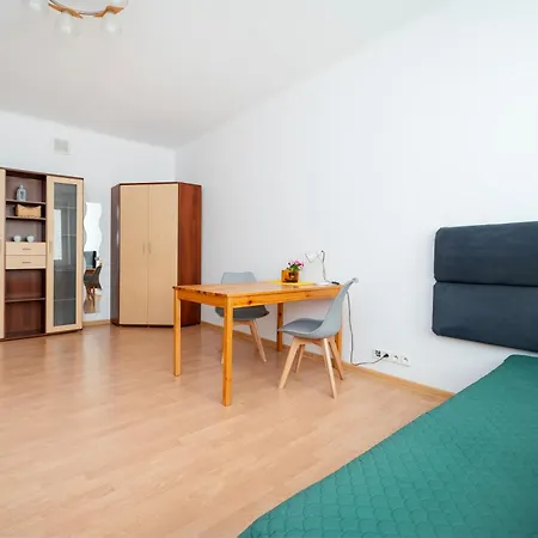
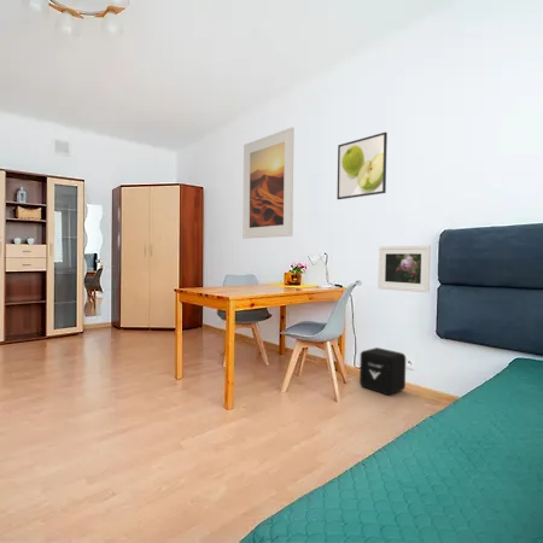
+ air purifier (381, 370)
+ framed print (265, 187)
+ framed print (402, 268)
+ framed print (360, 168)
